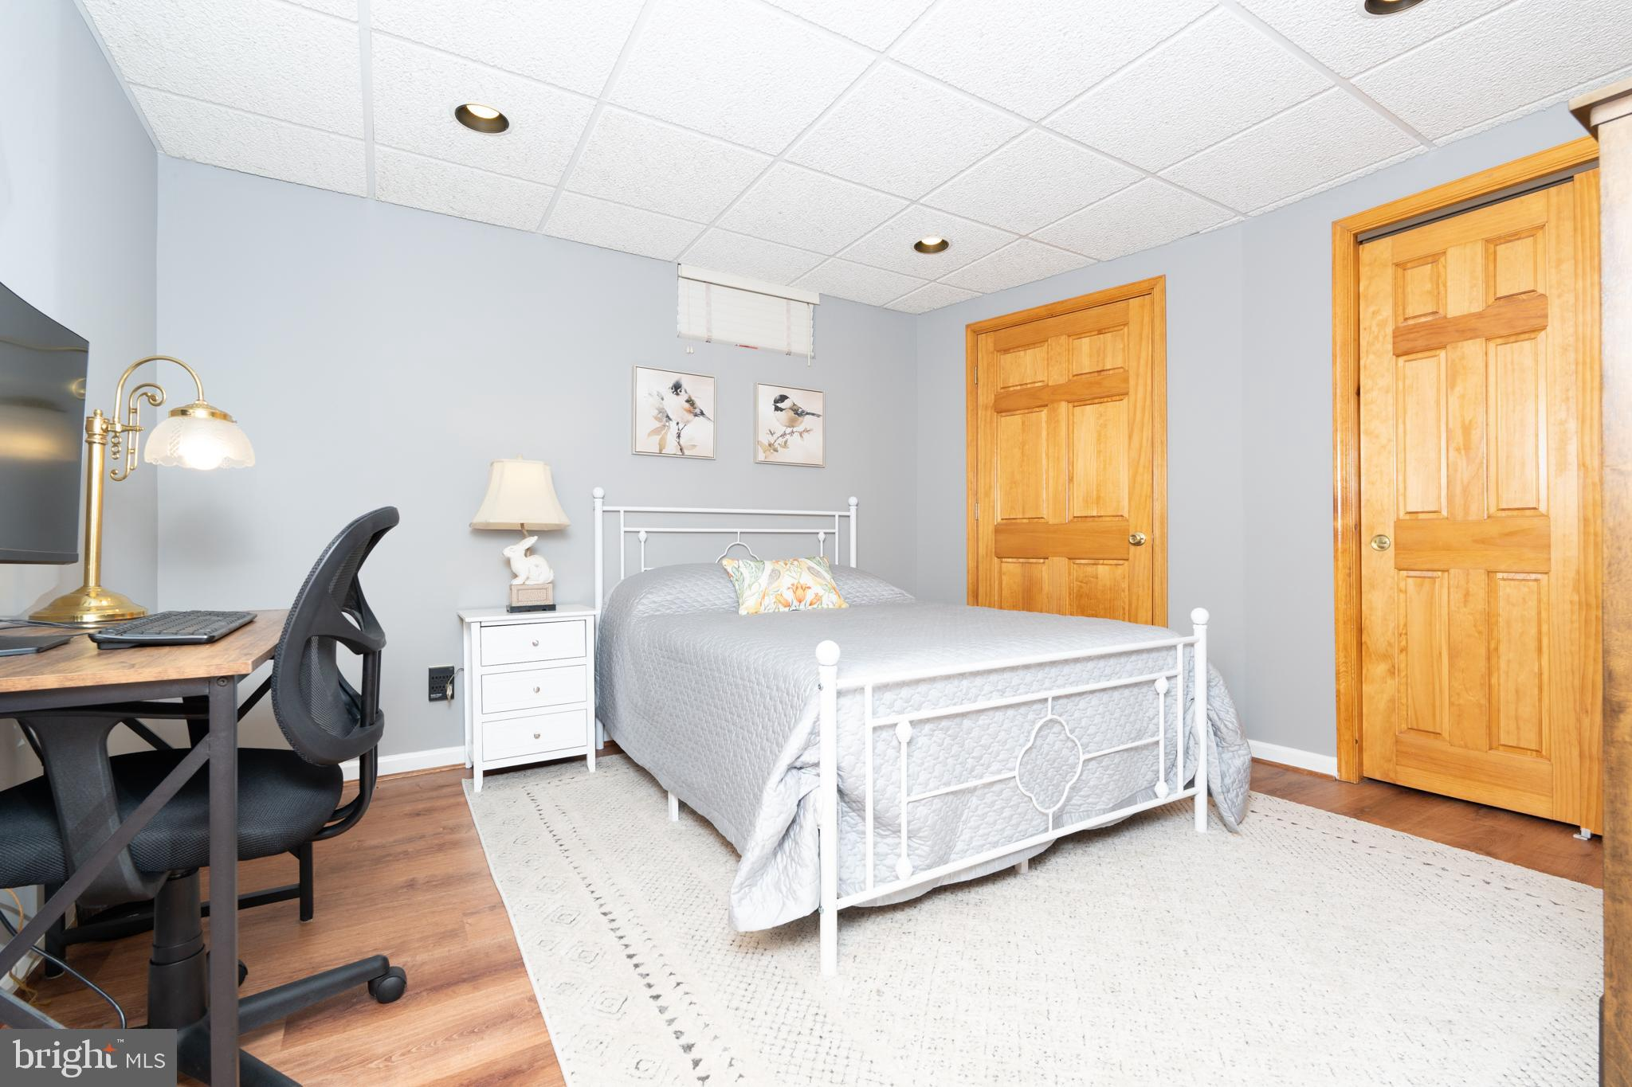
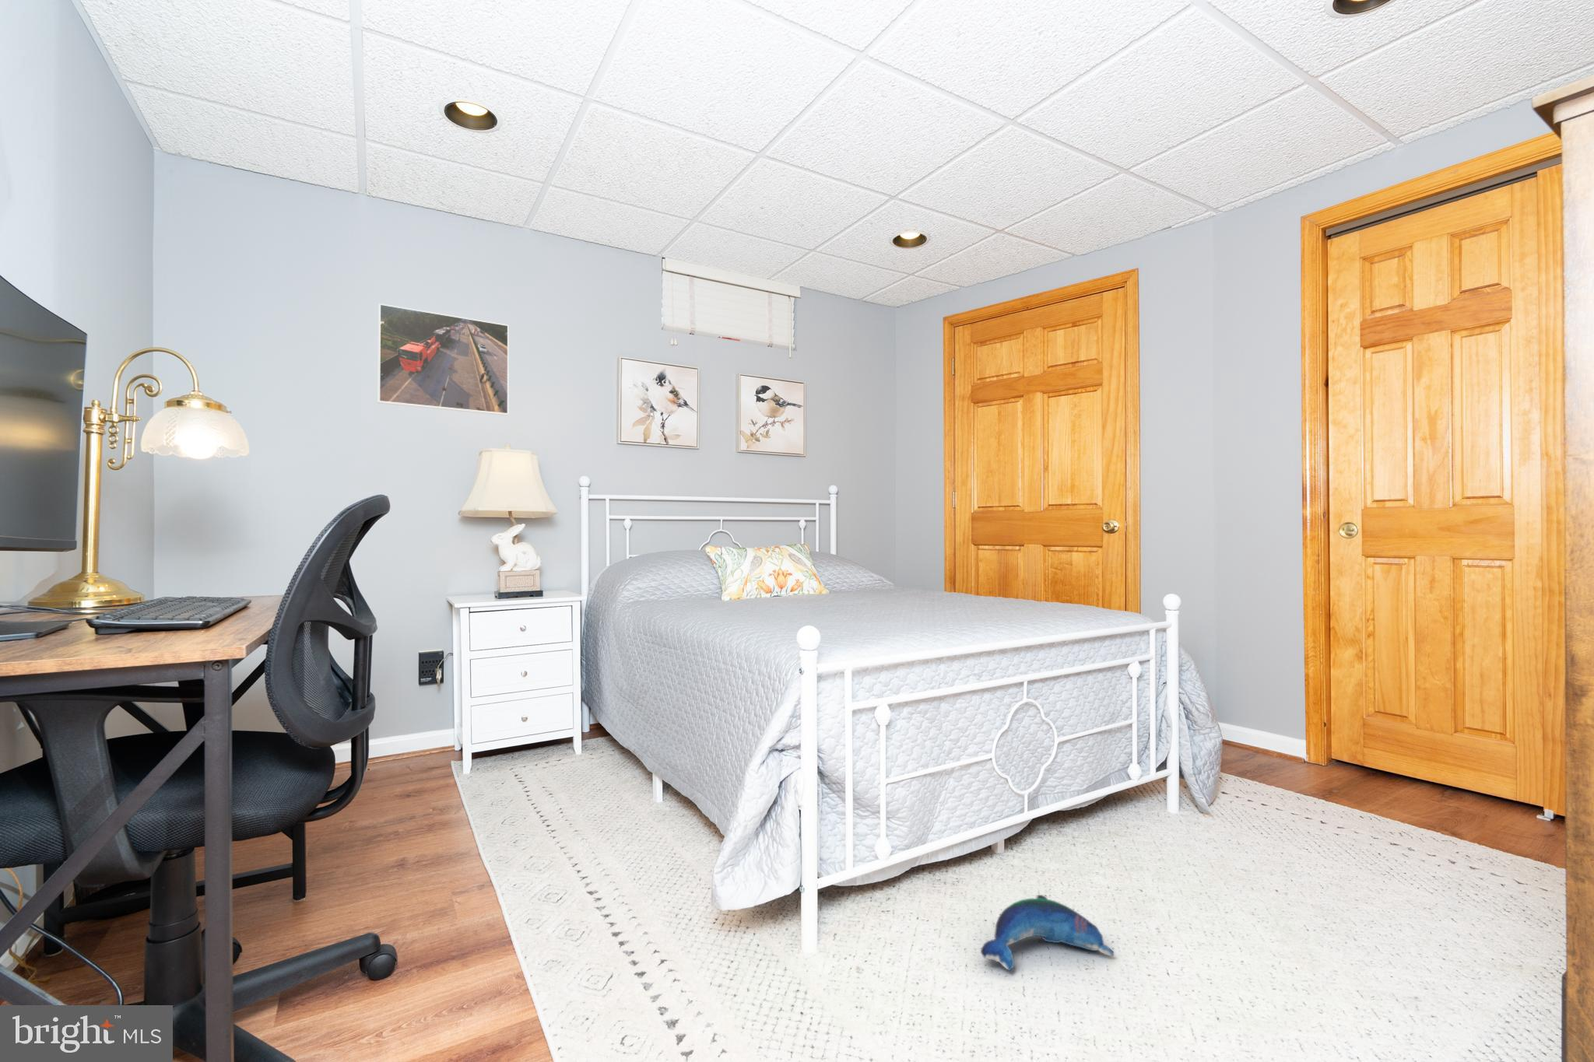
+ plush toy (1041, 928)
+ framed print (446, 362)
